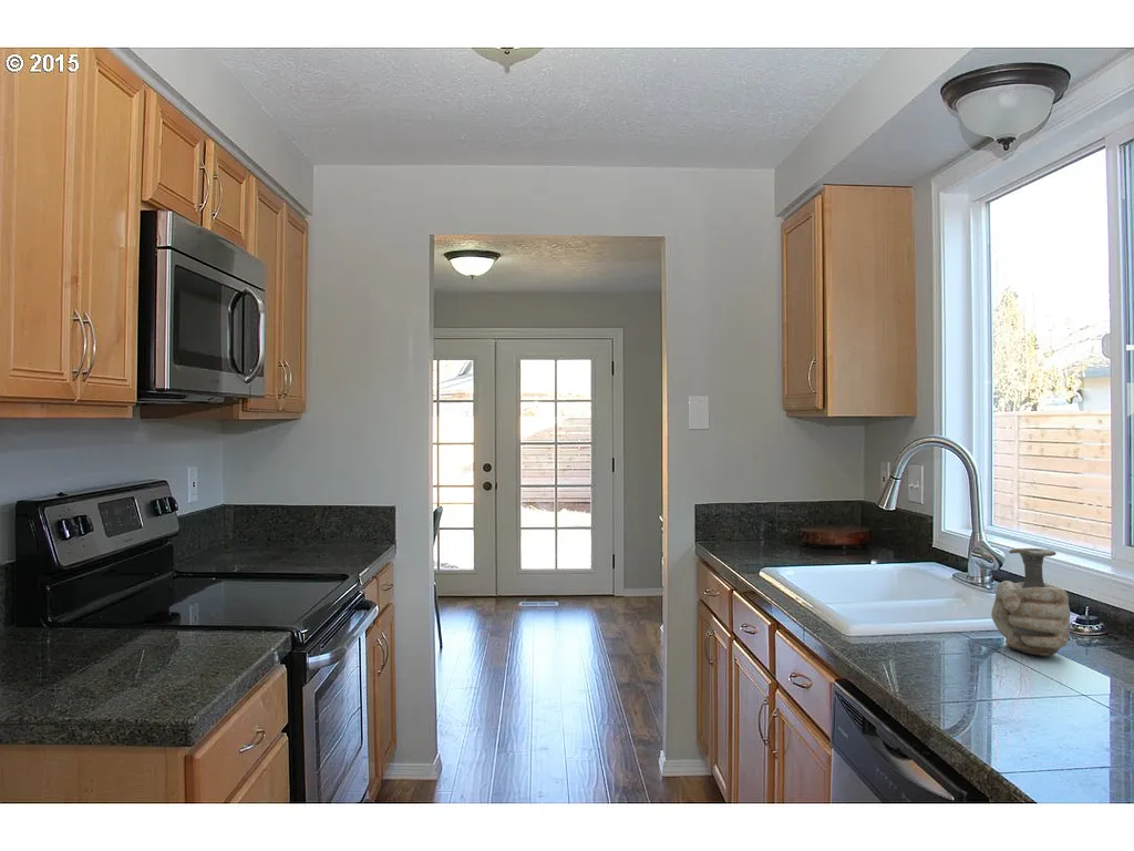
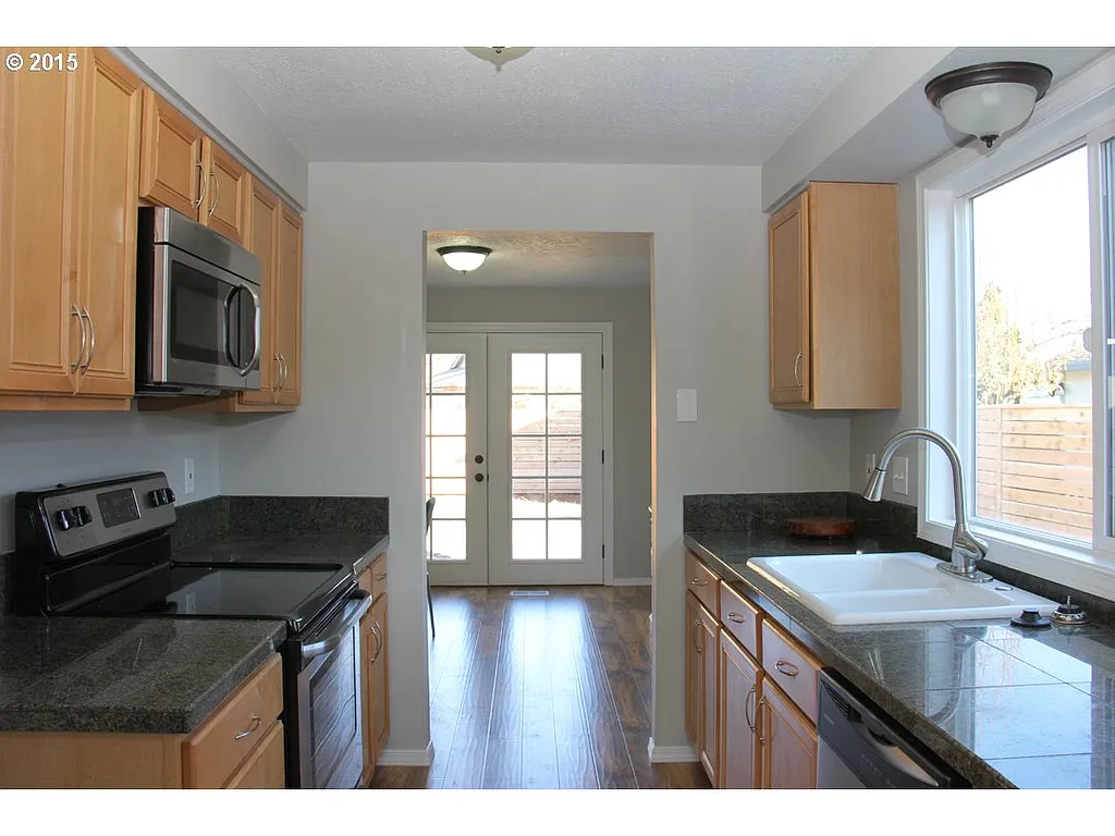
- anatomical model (1030, 599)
